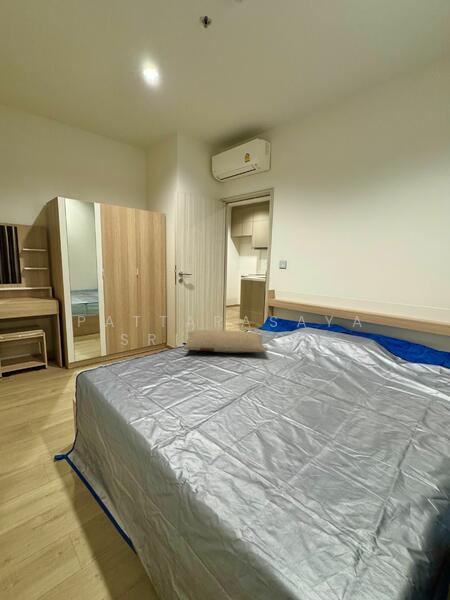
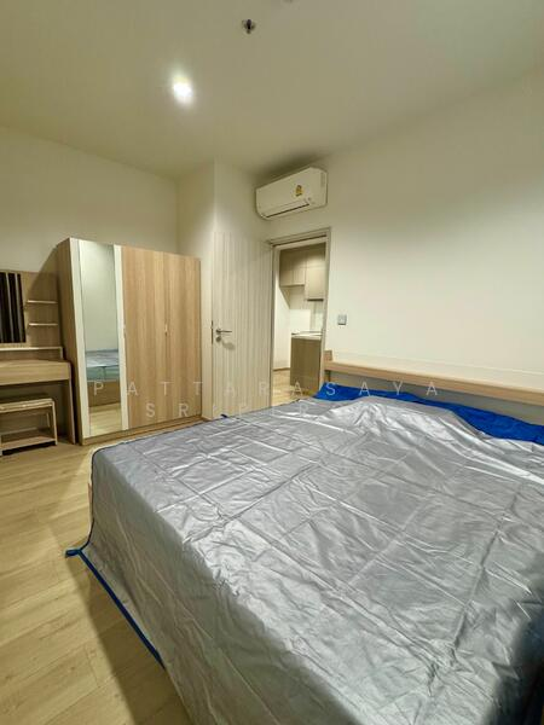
- pillow (224, 341)
